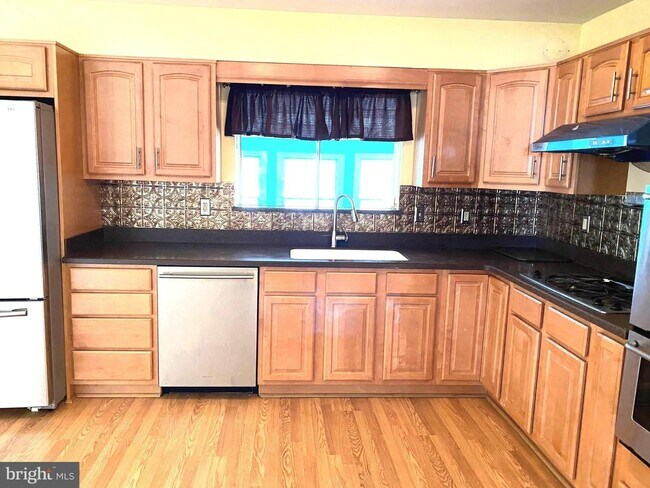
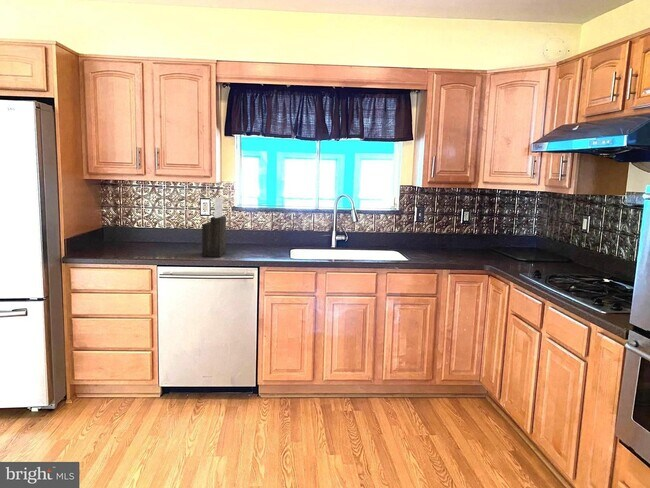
+ knife block (212, 226)
